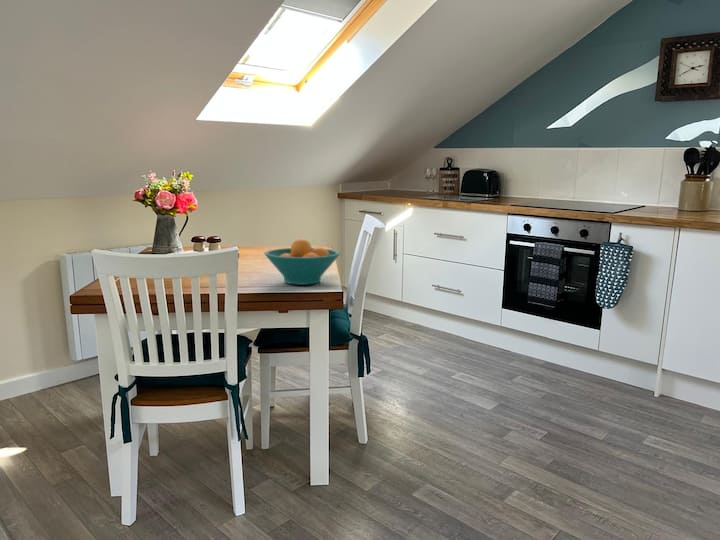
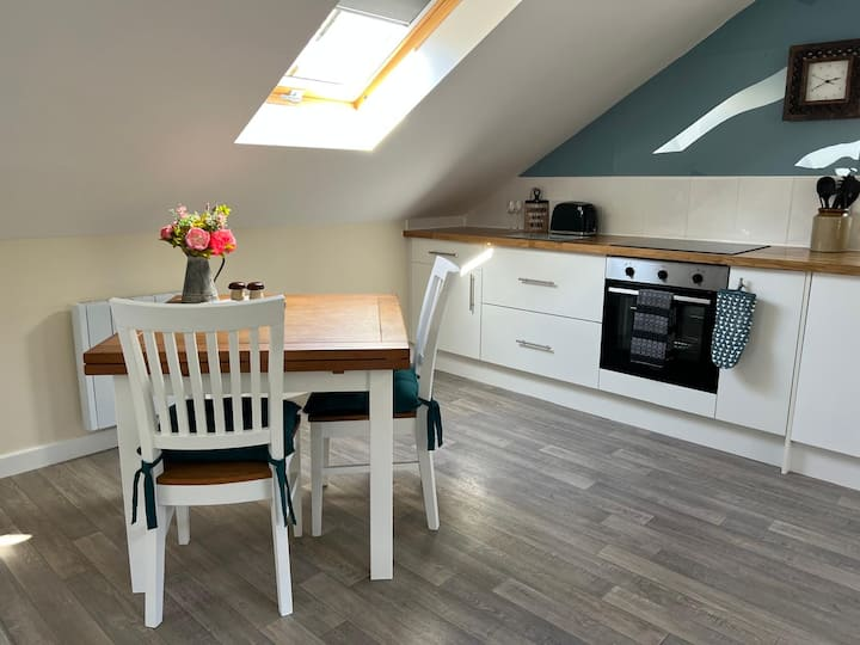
- fruit bowl (302, 260)
